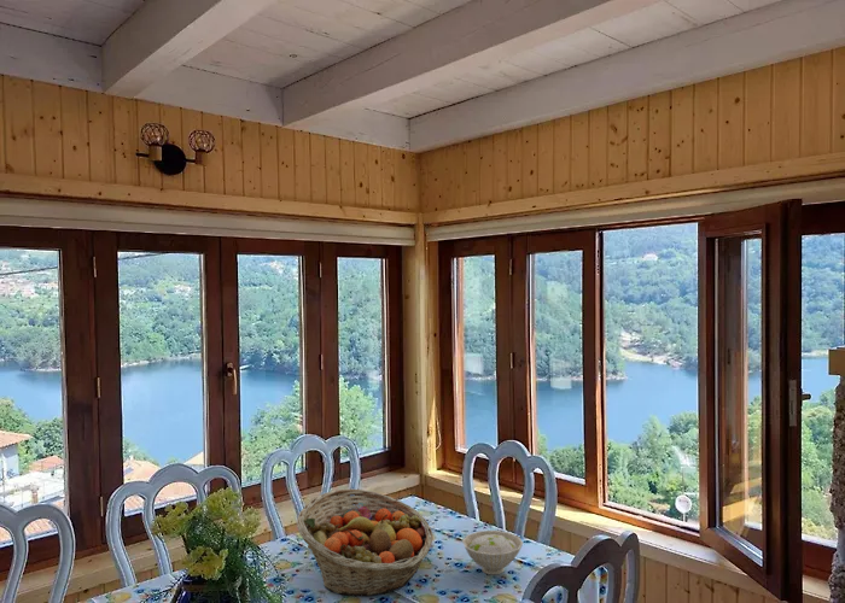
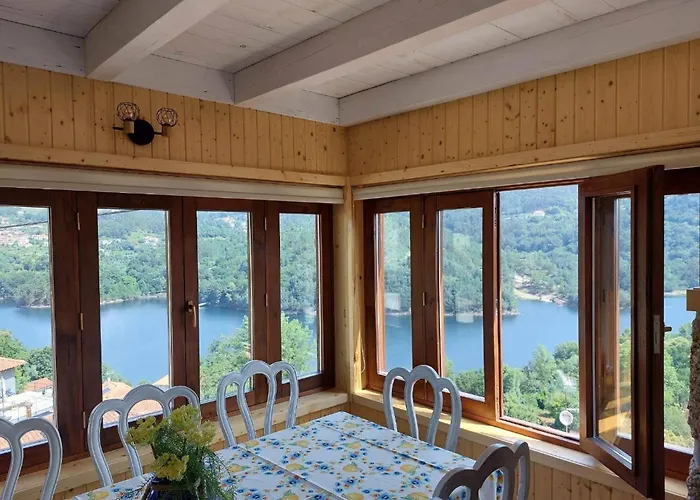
- fruit basket (366, 537)
- bowl (493, 554)
